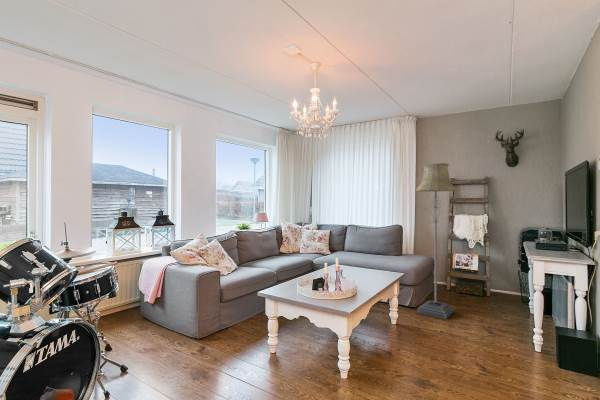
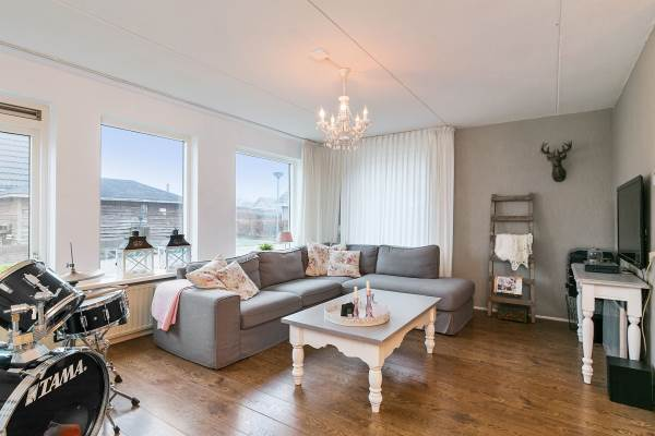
- floor lamp (435, 238)
